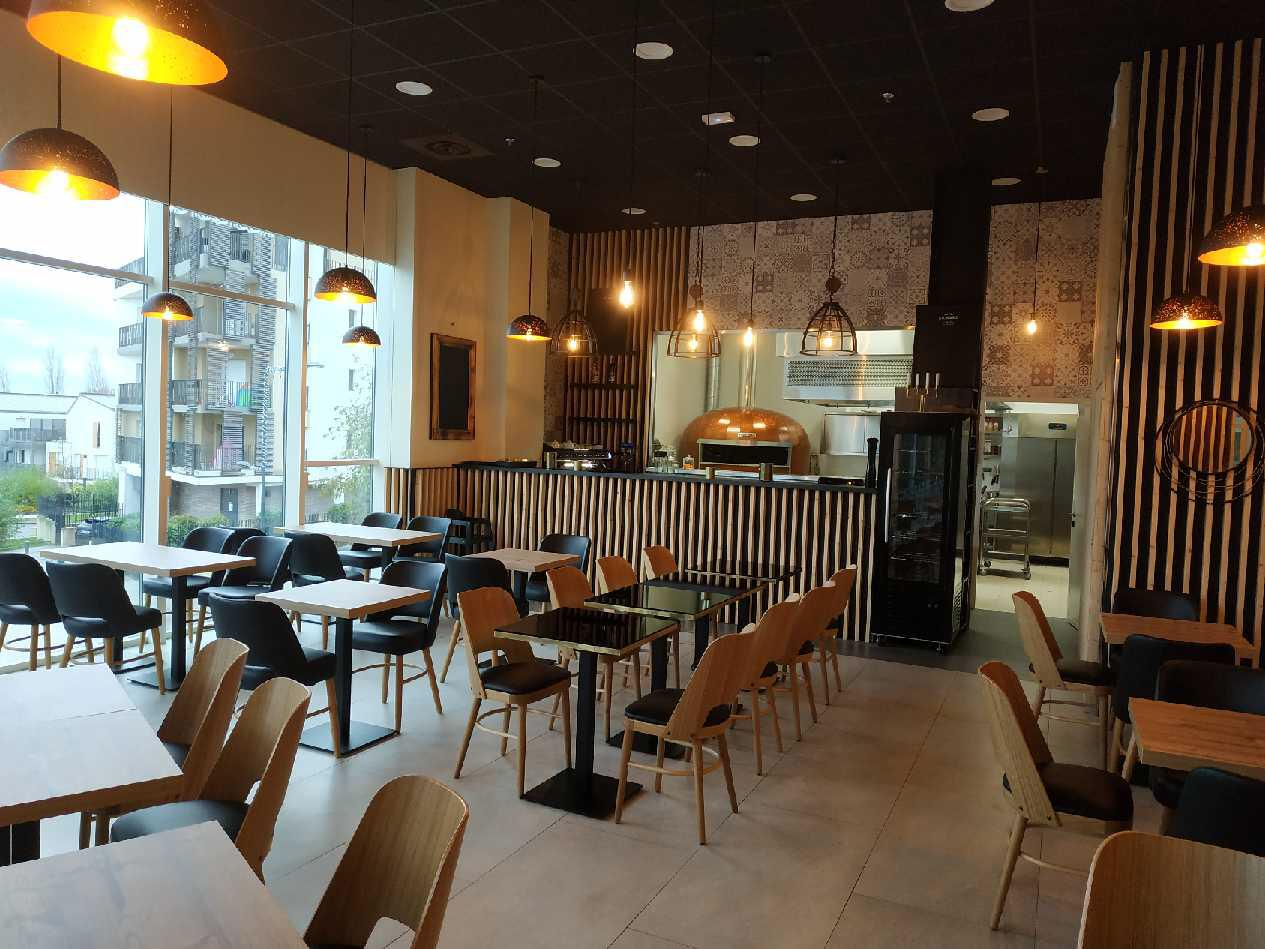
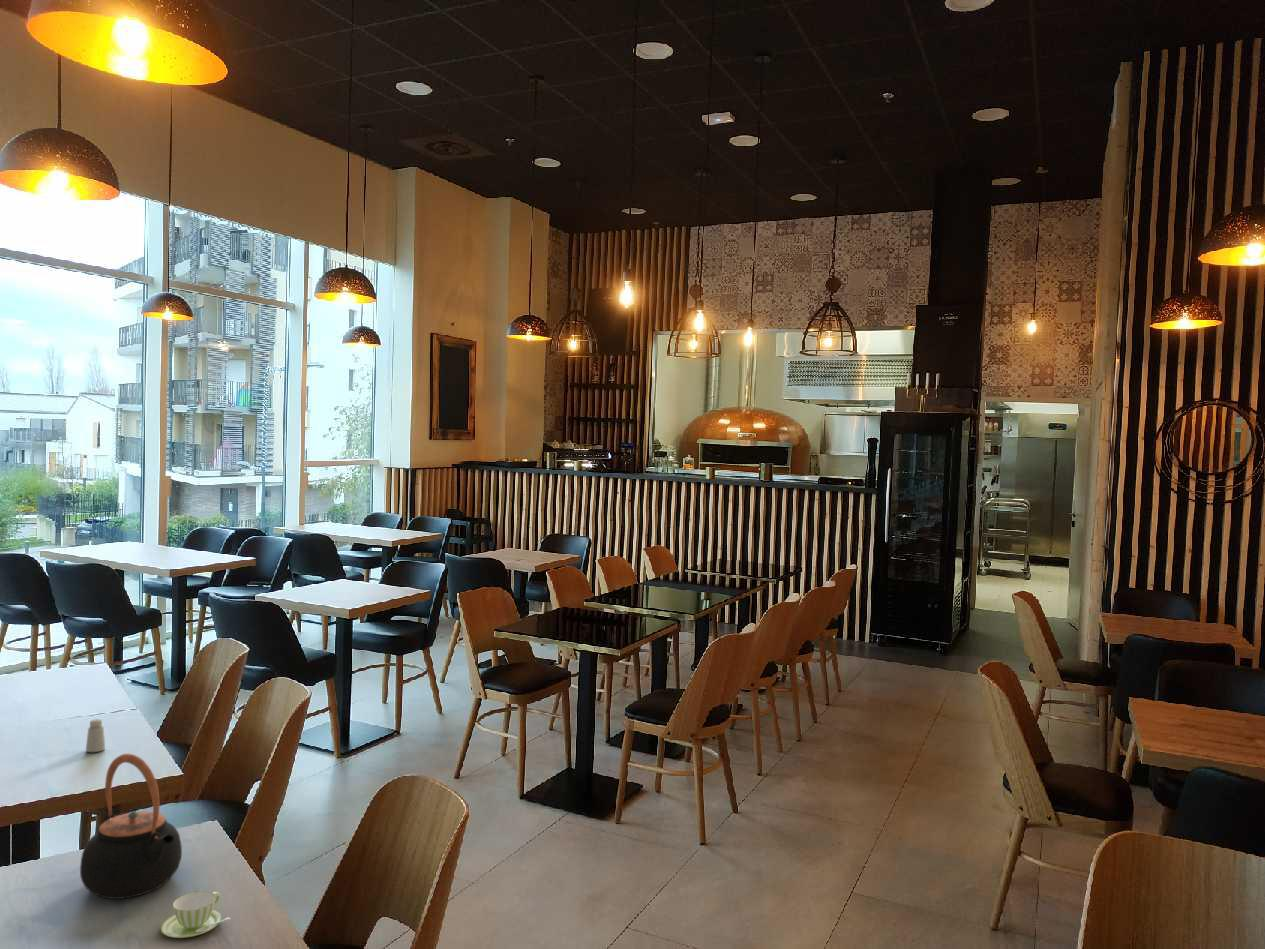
+ cup (192, 912)
+ saltshaker (95, 734)
+ teapot (137, 821)
